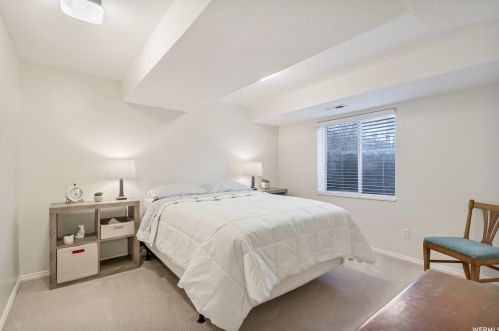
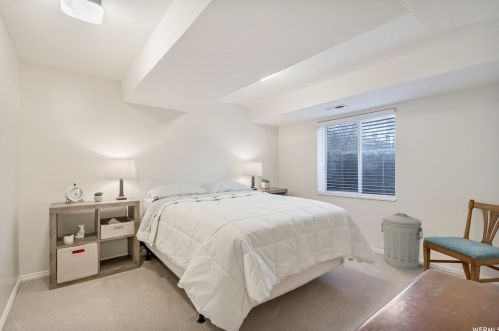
+ trash can (401, 238)
